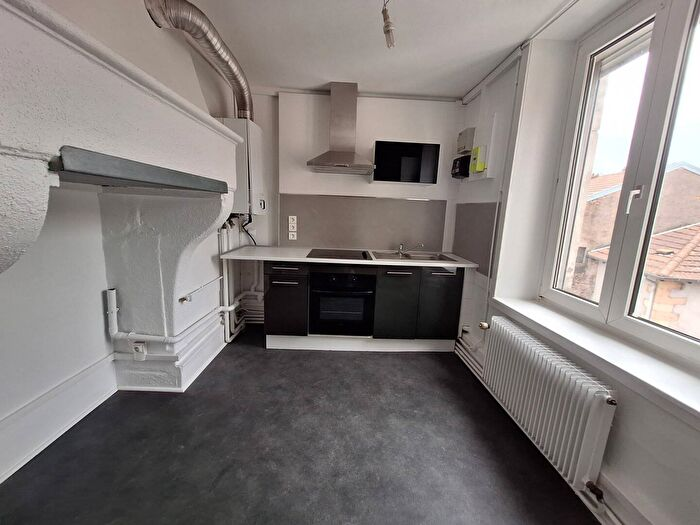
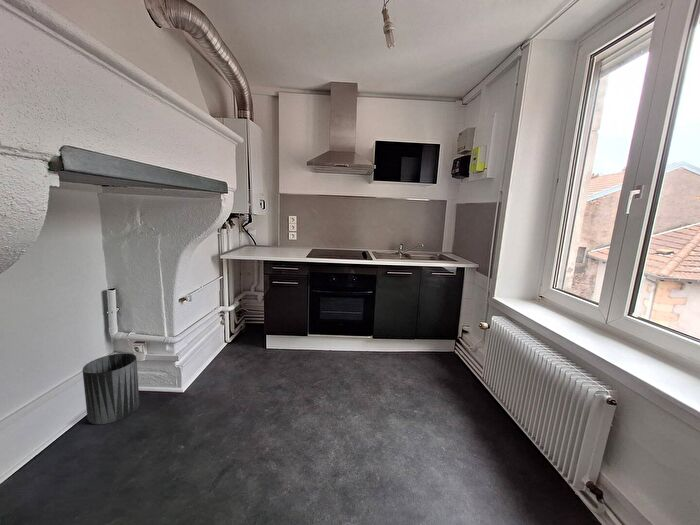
+ trash can (112, 386)
